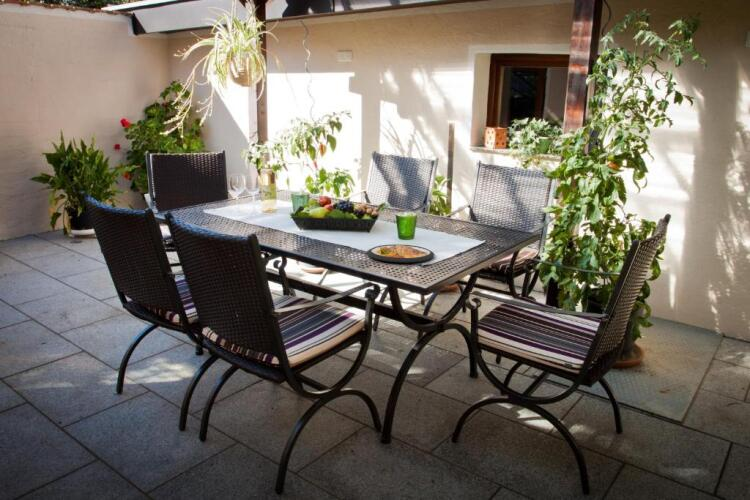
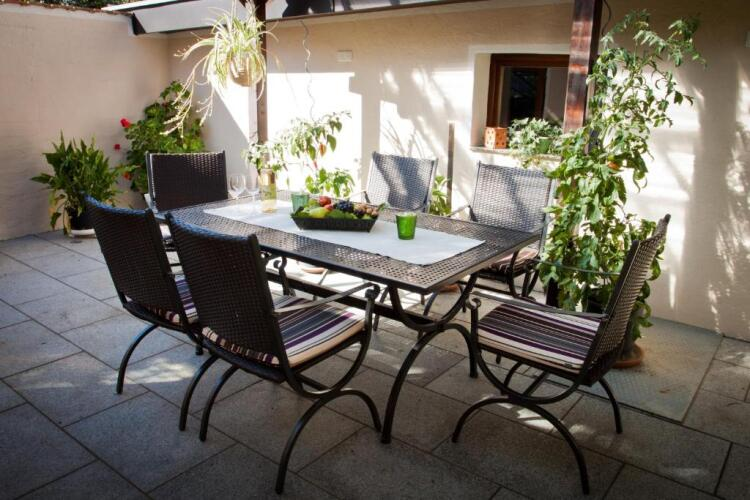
- dish (400, 251)
